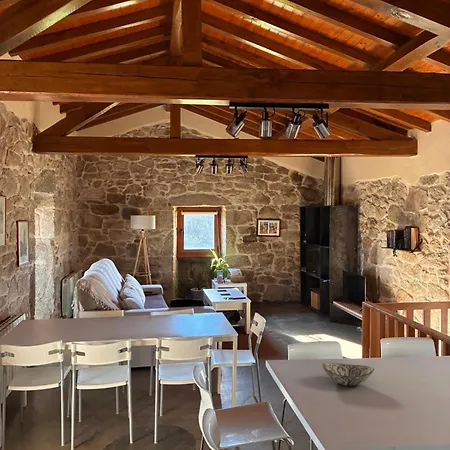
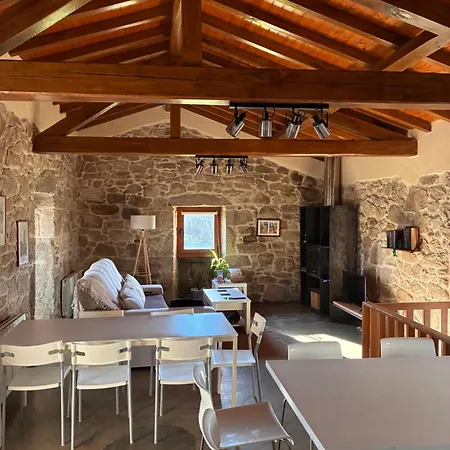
- decorative bowl (347, 375)
